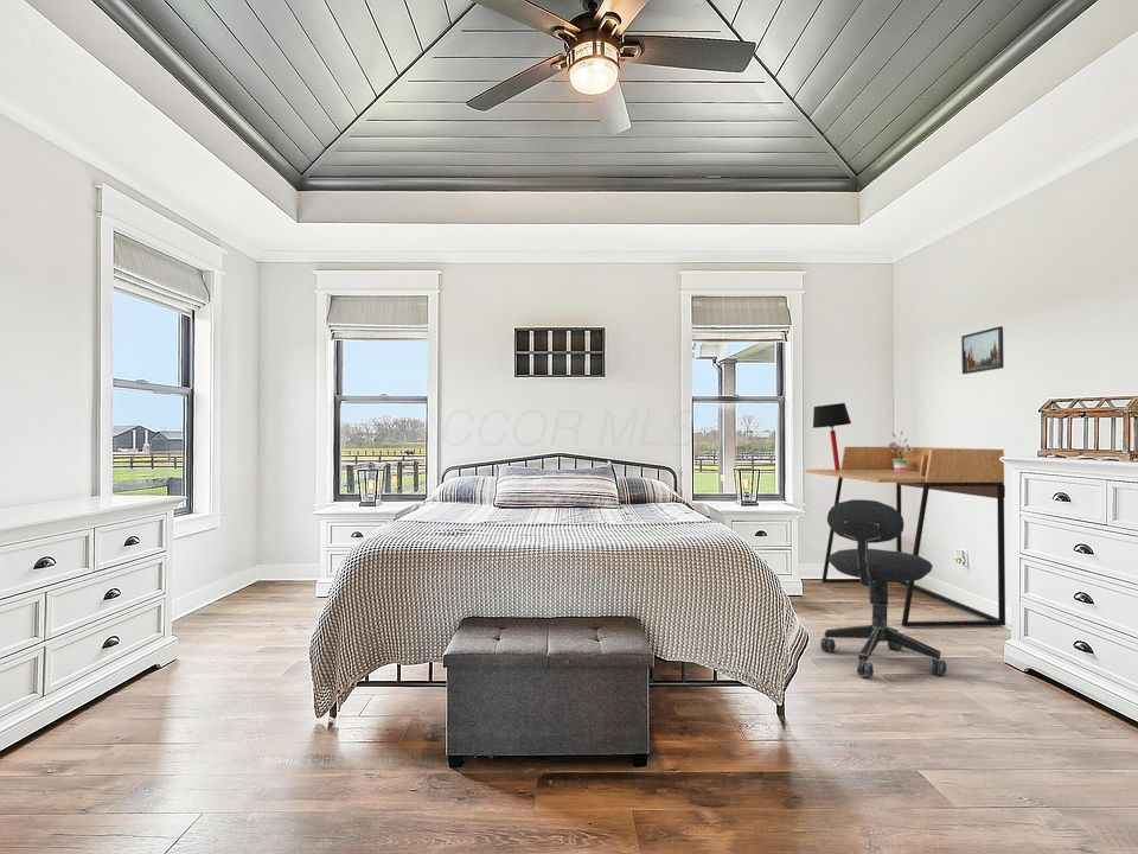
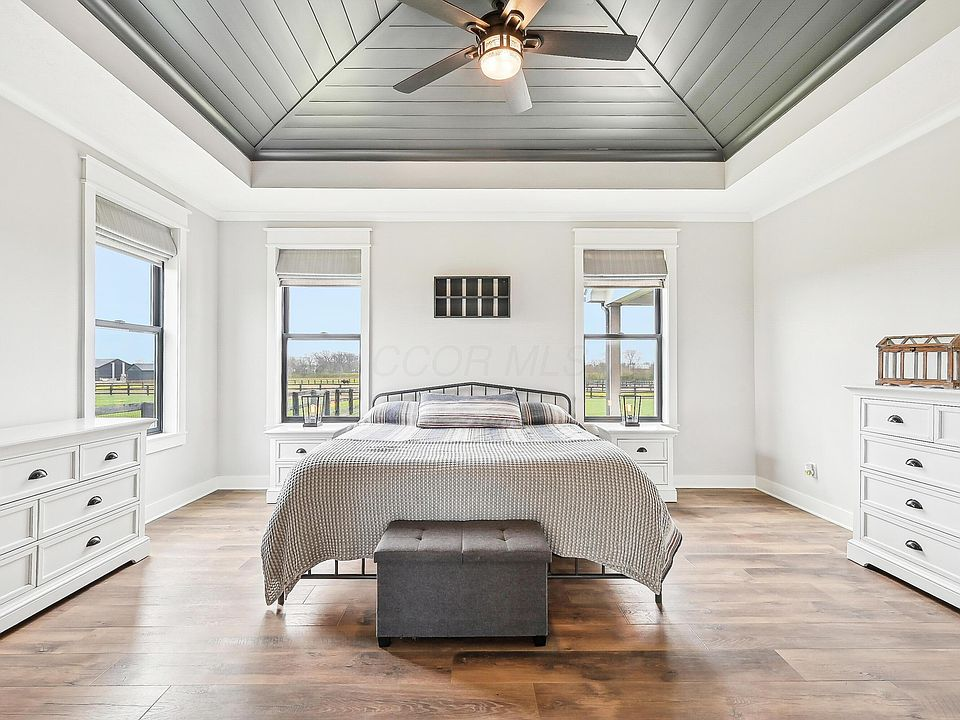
- desk (900, 534)
- table lamp (835, 436)
- office chair (878, 579)
- potted plant (900, 450)
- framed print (982, 351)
